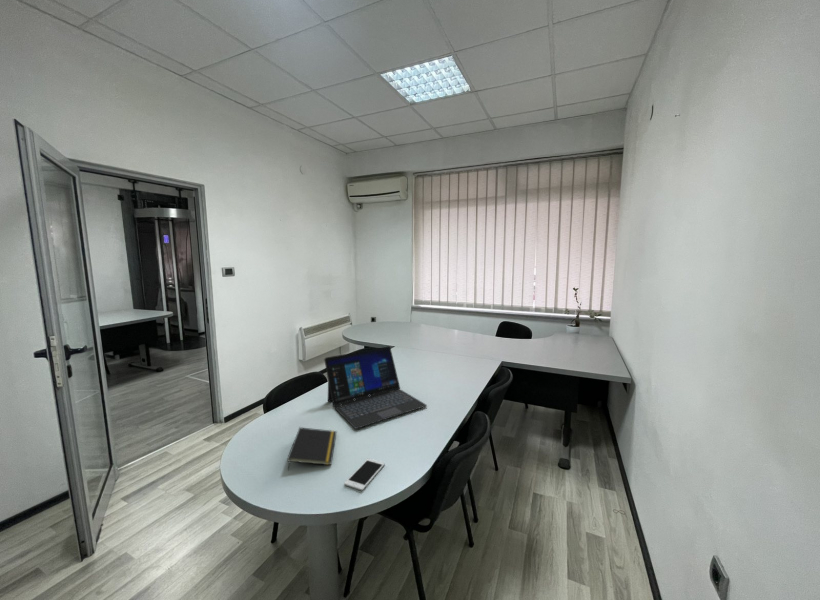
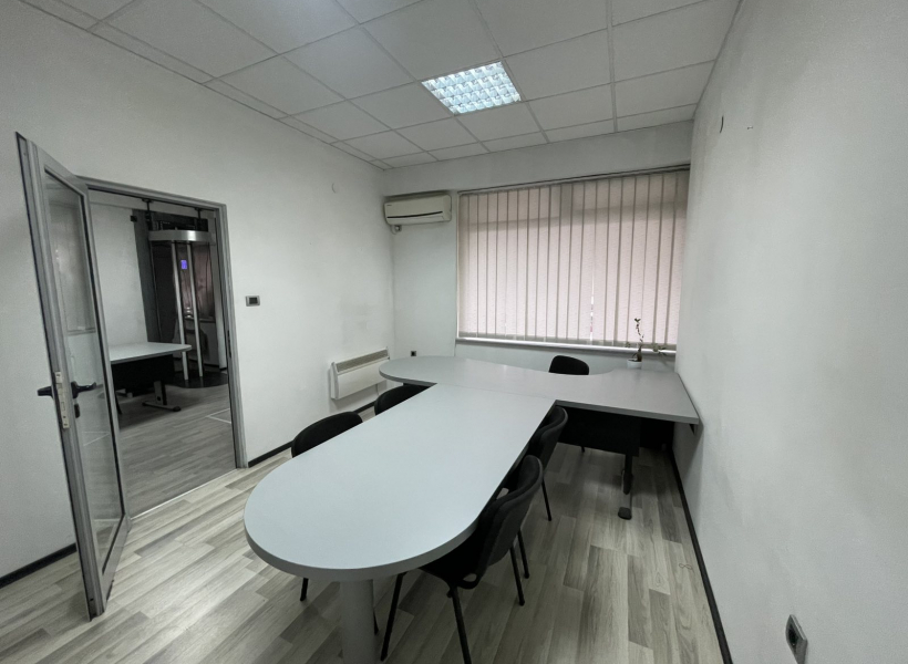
- notepad (314, 444)
- laptop (374, 381)
- cell phone (365, 473)
